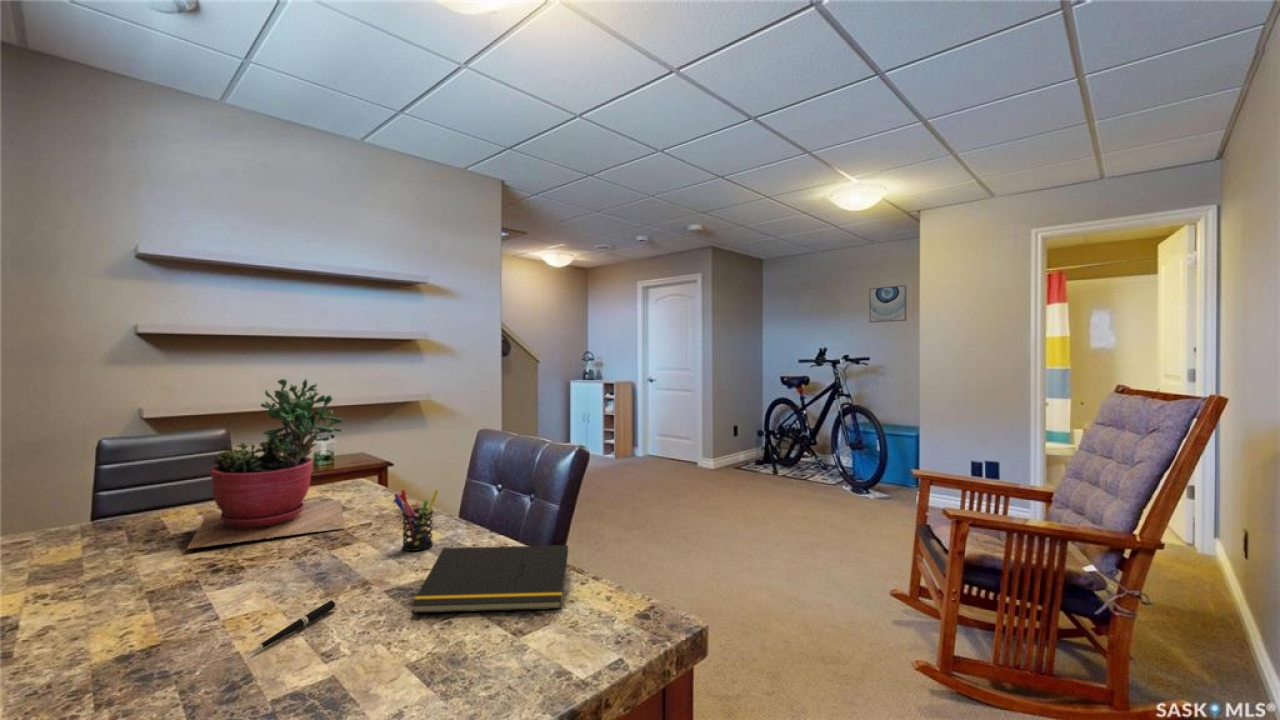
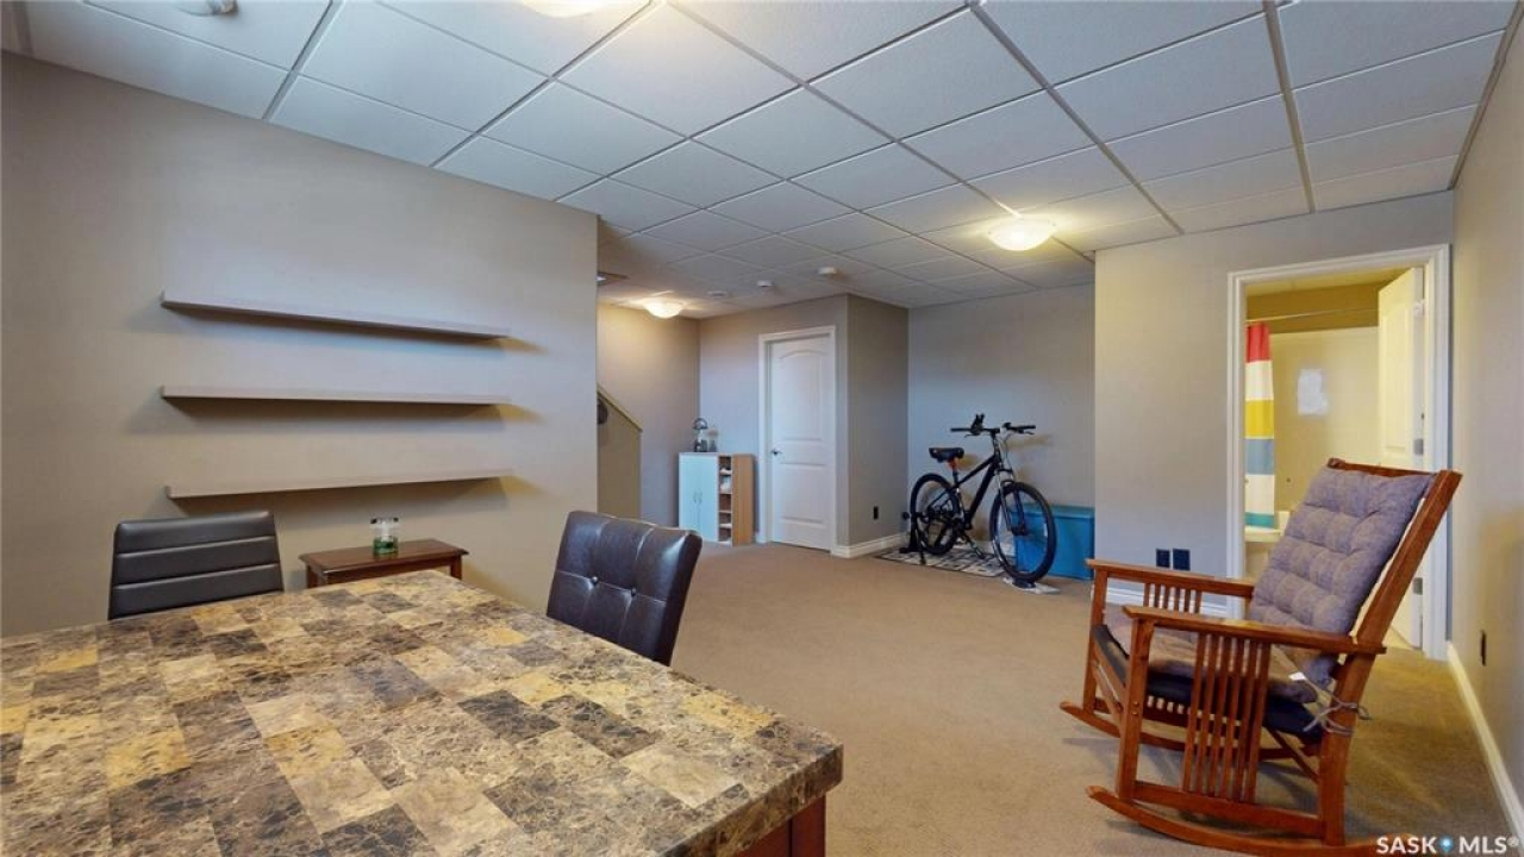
- succulent plant (274, 451)
- pen (294, 625)
- pen holder (417, 517)
- notepad (497, 575)
- wall art (887, 304)
